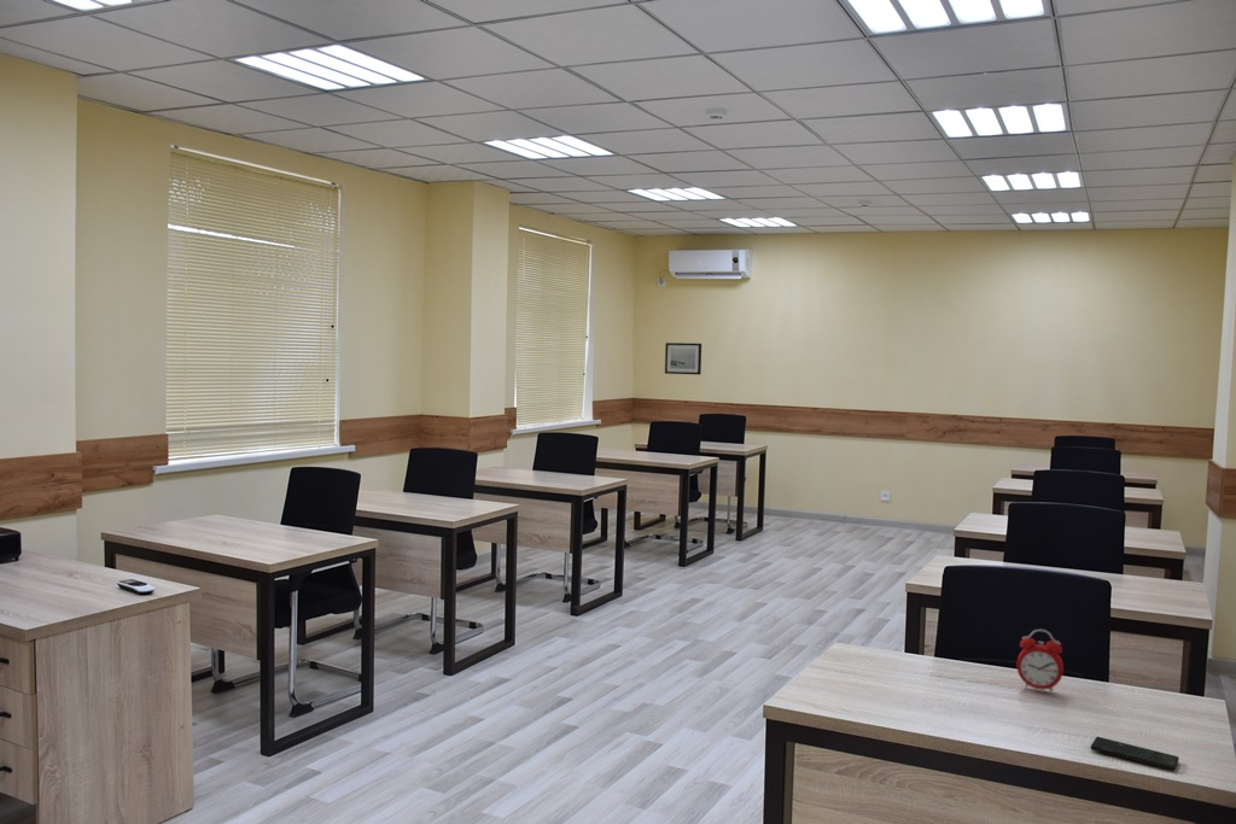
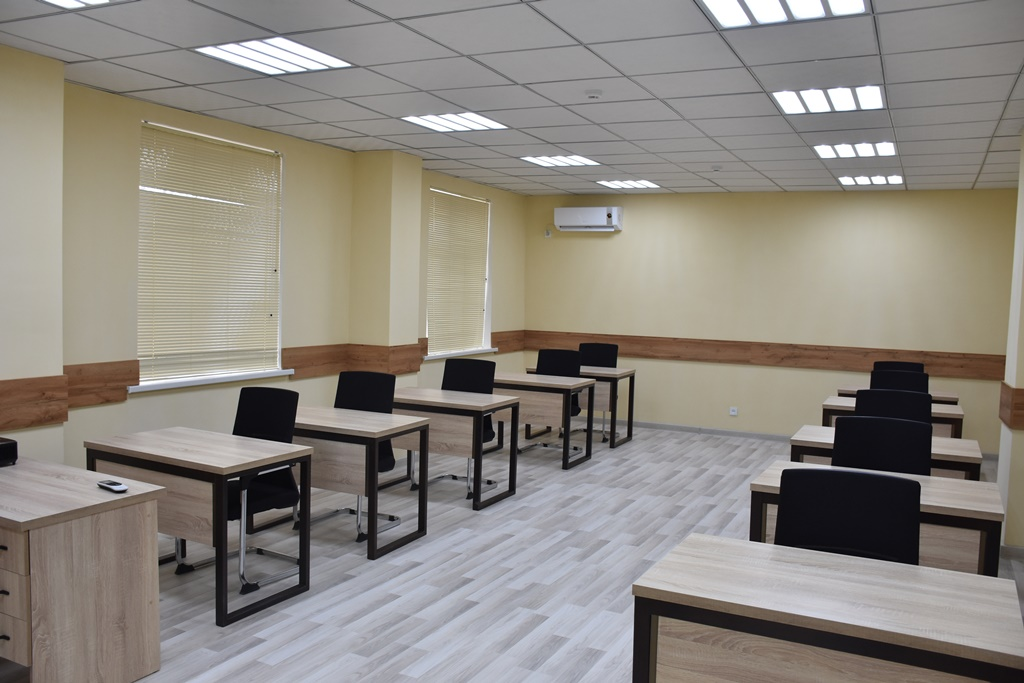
- smartphone (1133, 753)
- alarm clock (1039, 659)
- wall art (682, 358)
